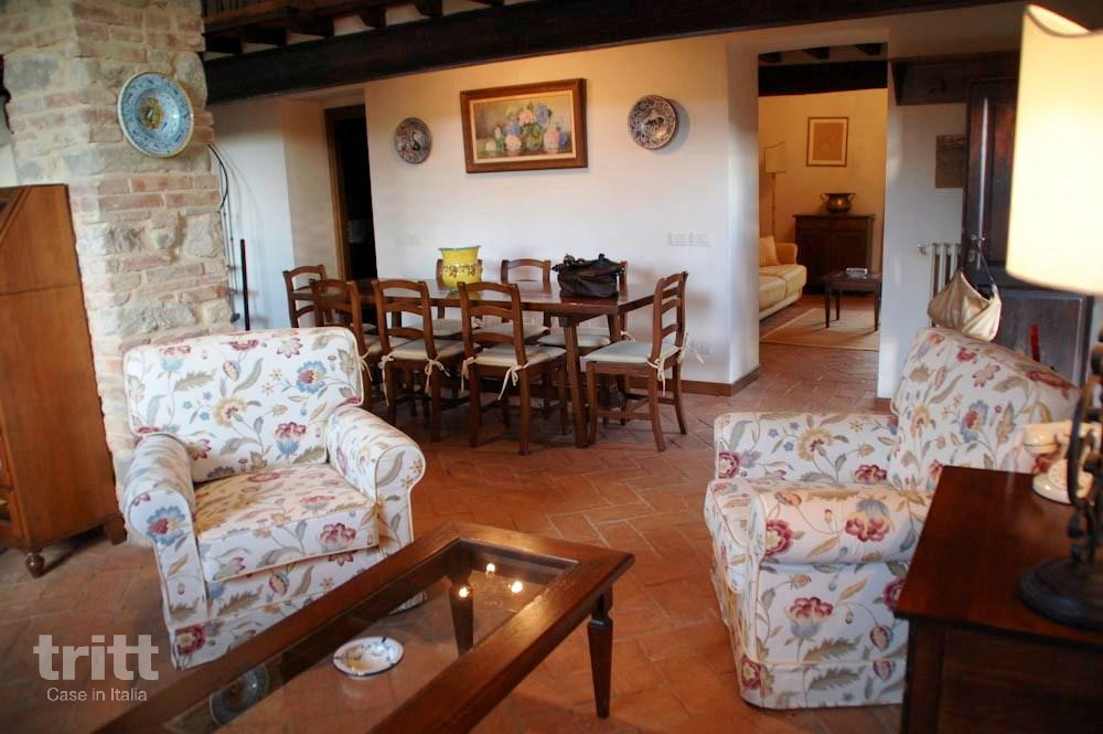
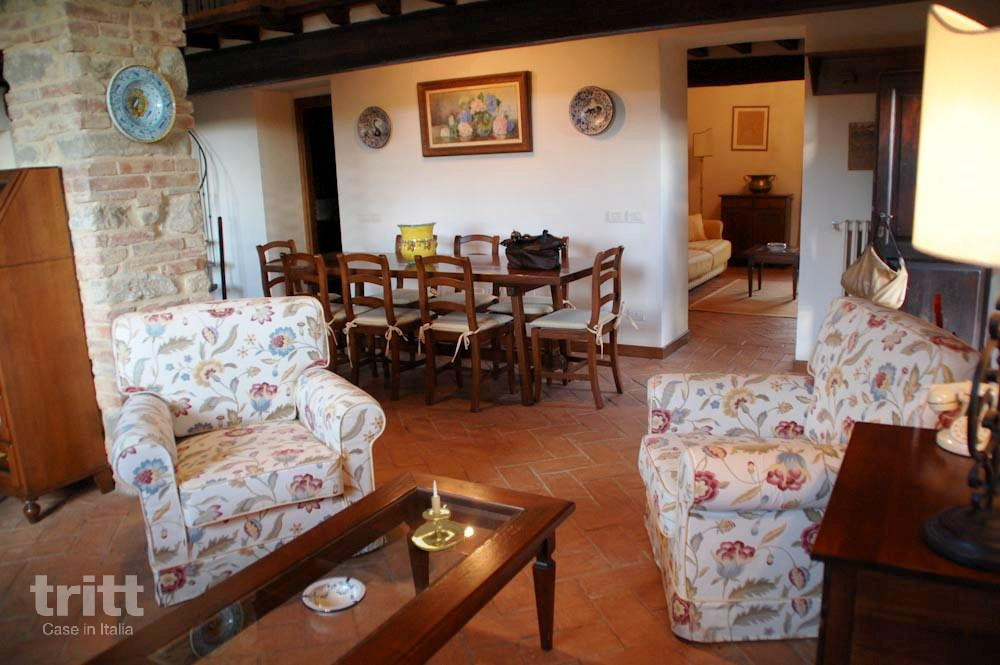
+ candle holder (437, 508)
